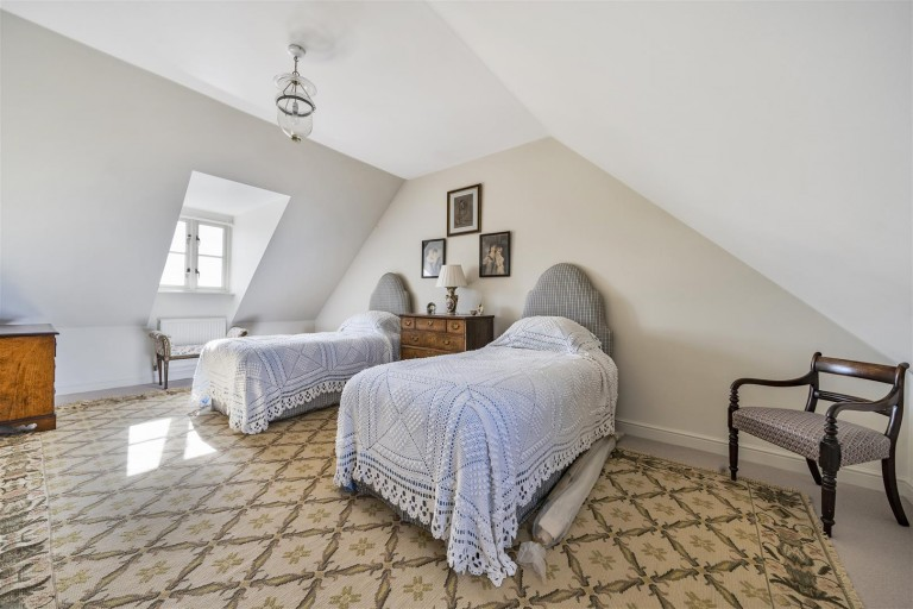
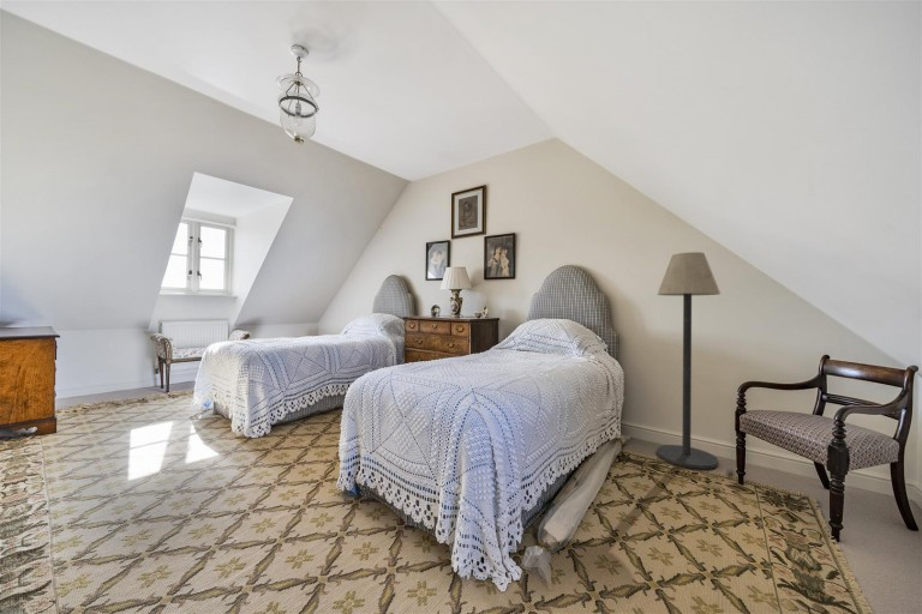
+ floor lamp (687, 355)
